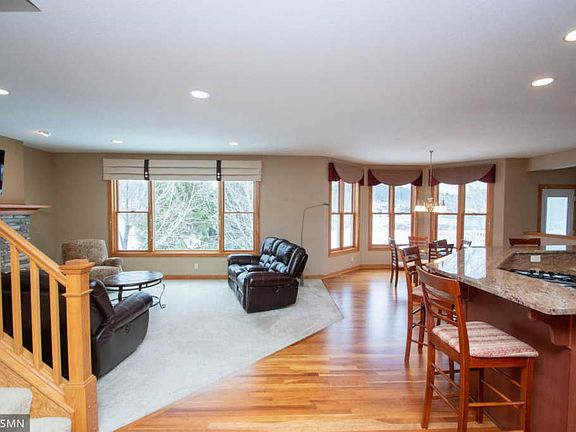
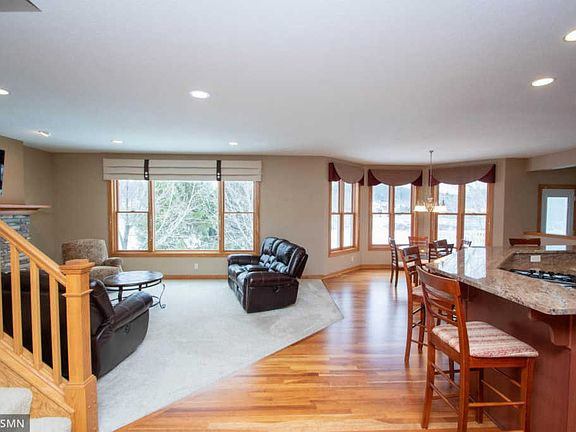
- floor lamp (301, 244)
